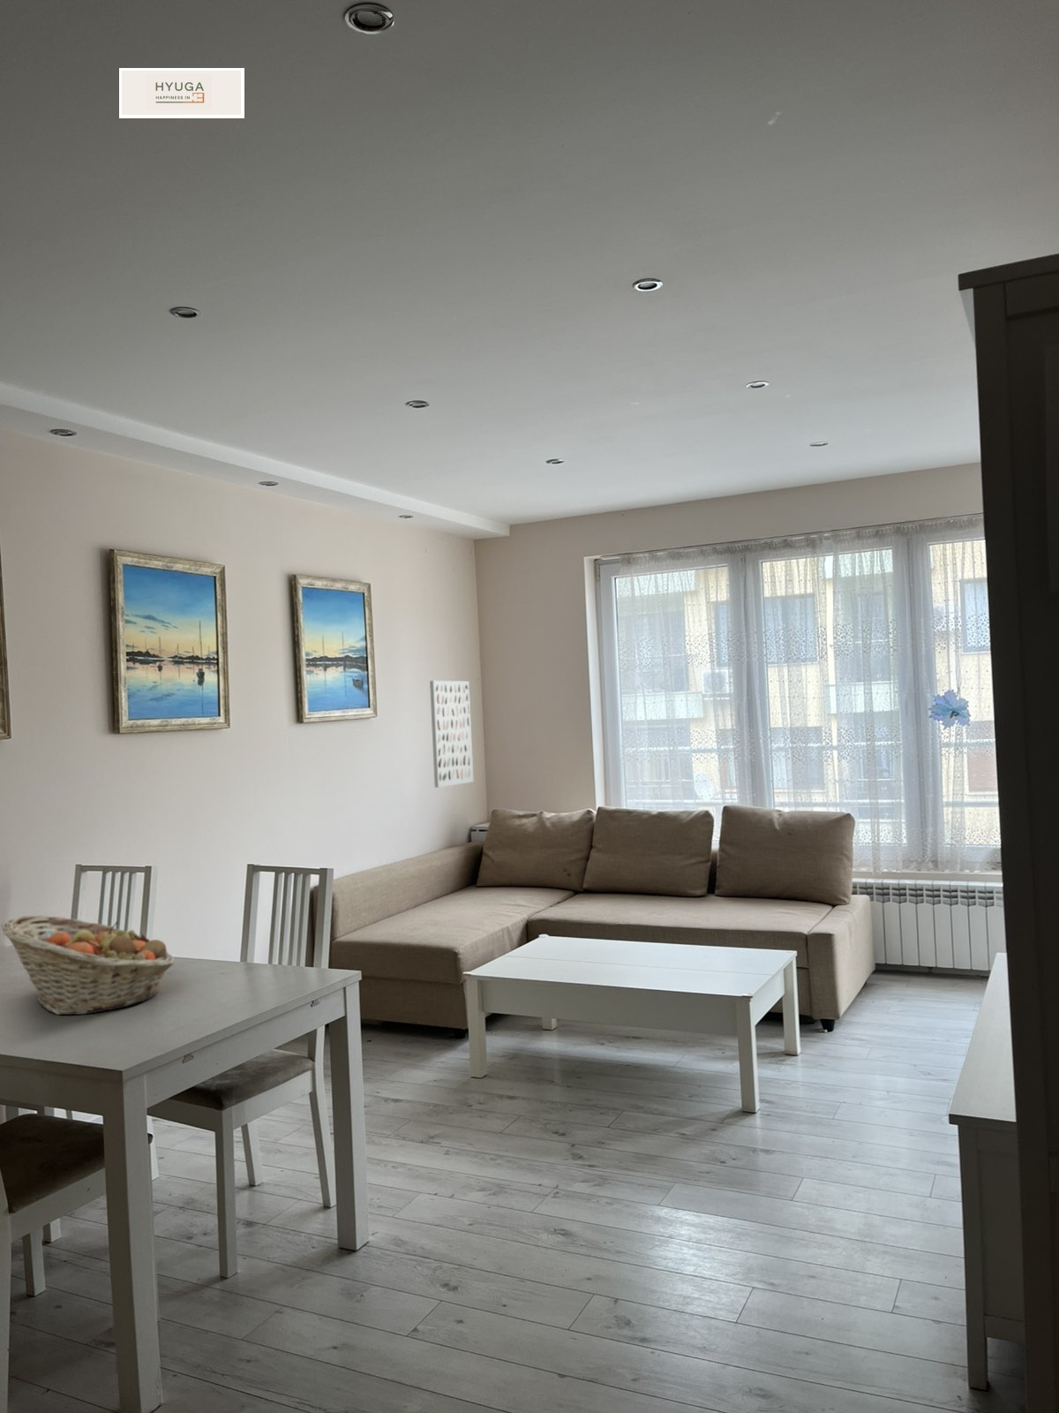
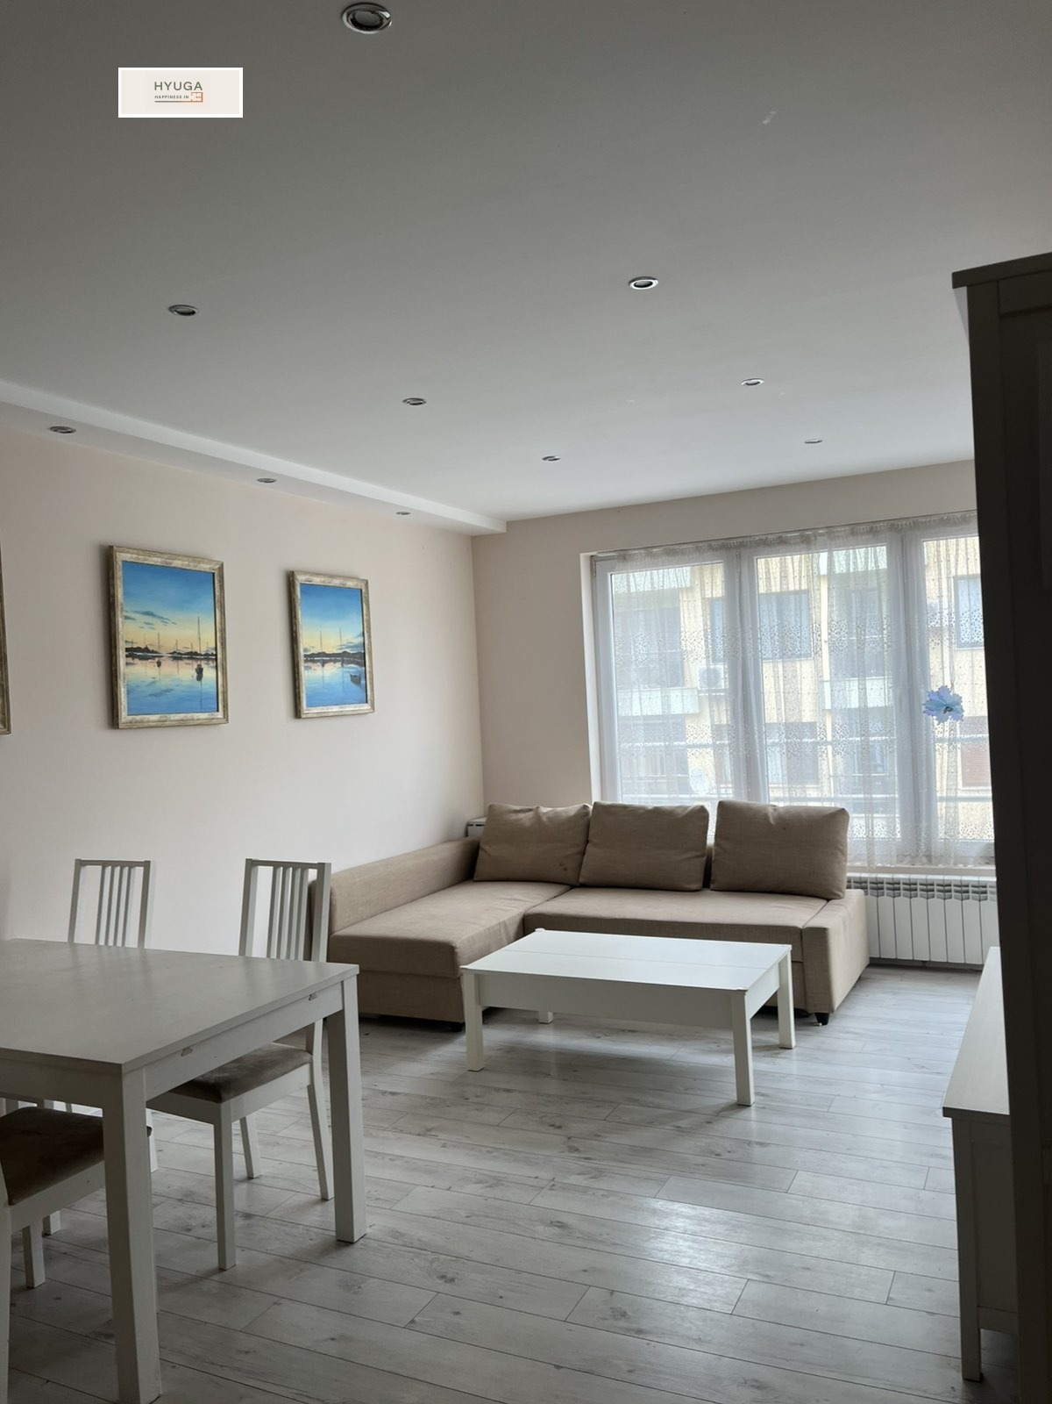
- wall art (452, 732)
- fruit basket (90, 956)
